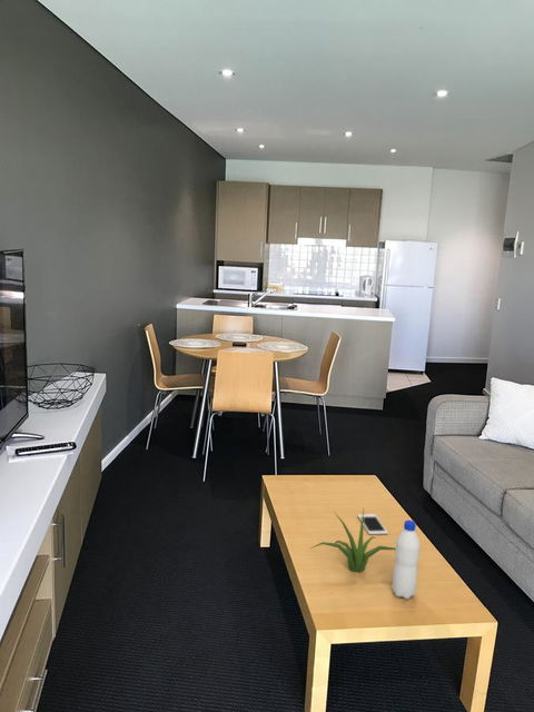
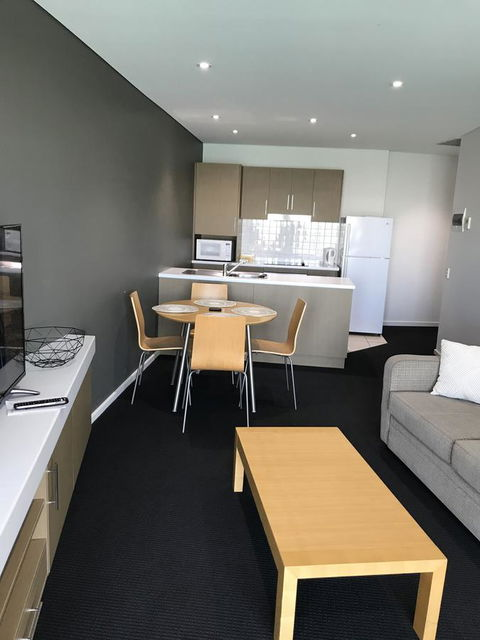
- plant (350, 534)
- water bottle (406, 558)
- cell phone (372, 524)
